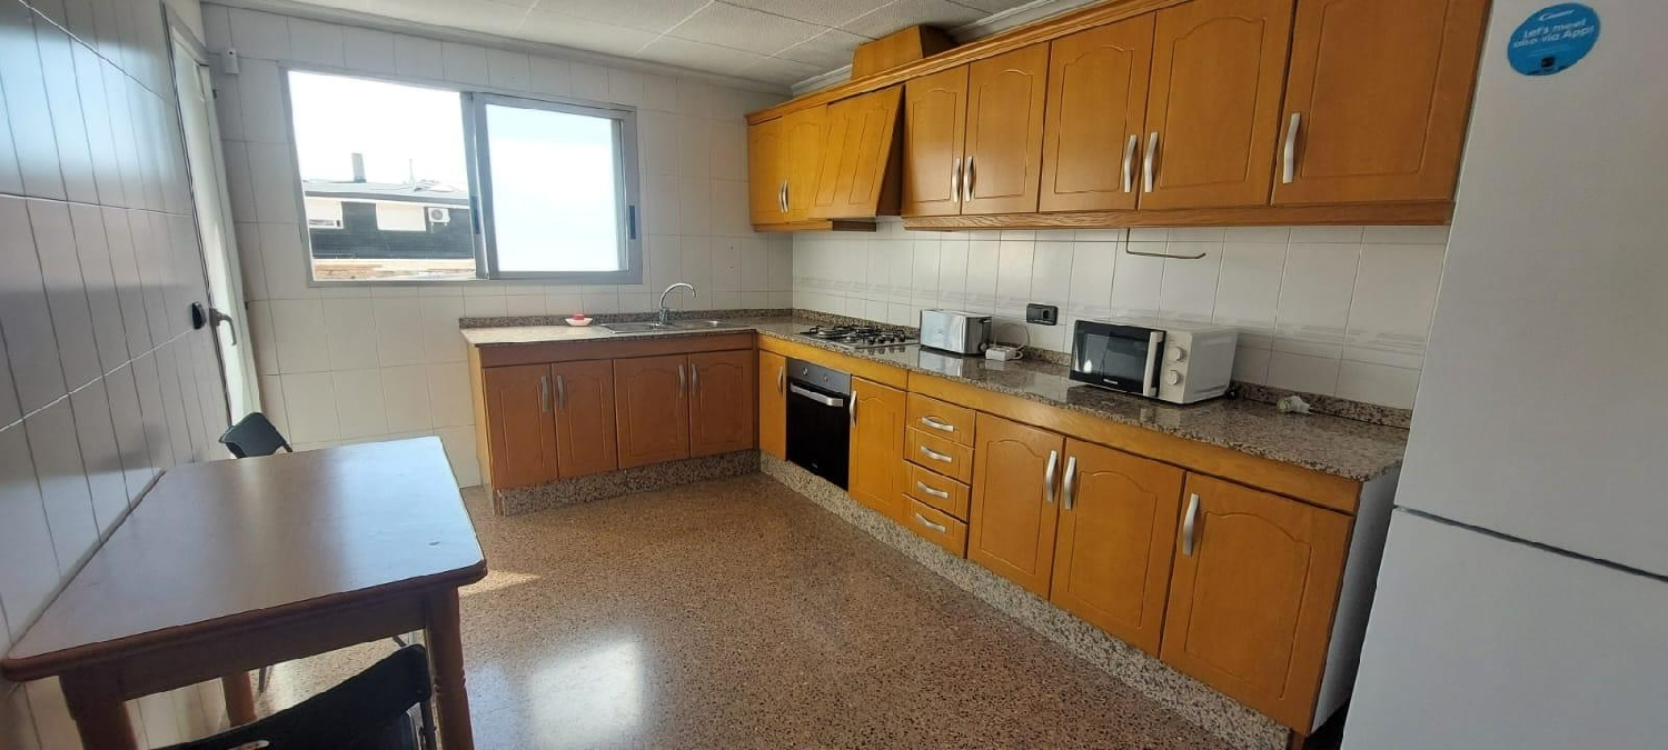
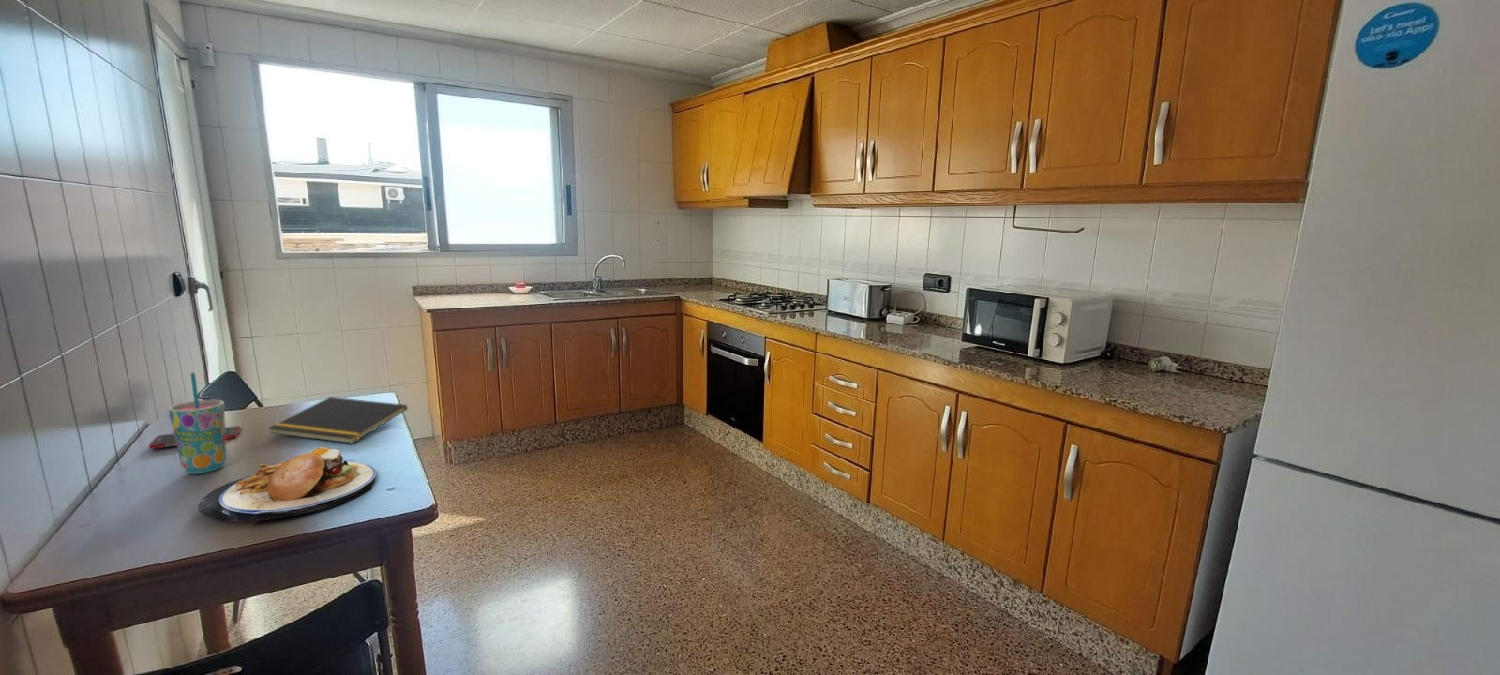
+ cell phone (175, 440)
+ plate (295, 468)
+ cup (199, 421)
+ notepad (340, 418)
